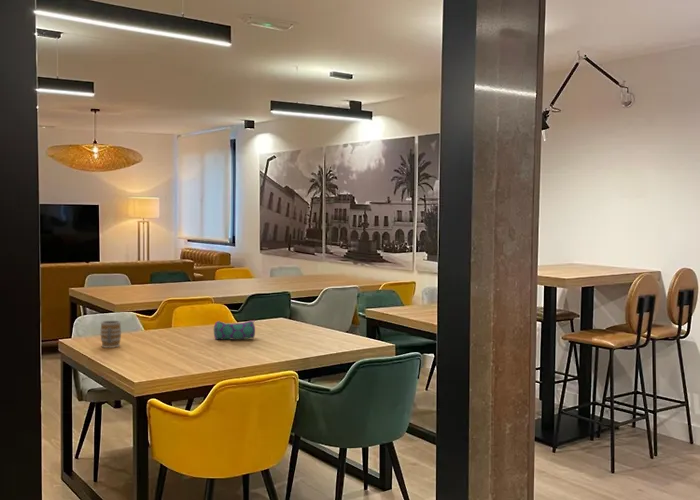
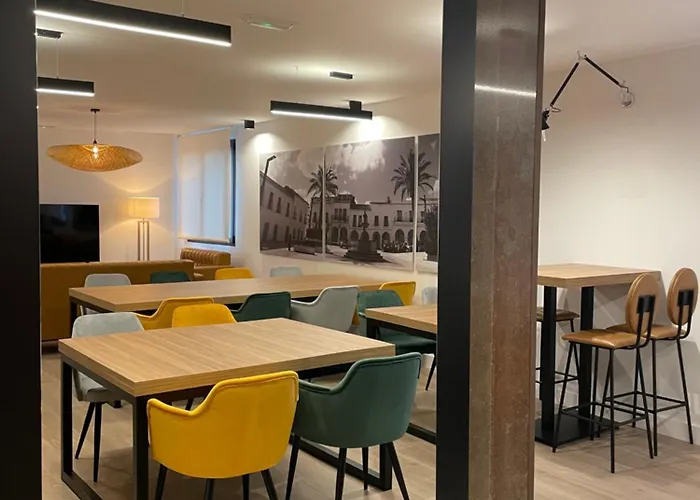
- mug (110, 334)
- pencil case (234, 329)
